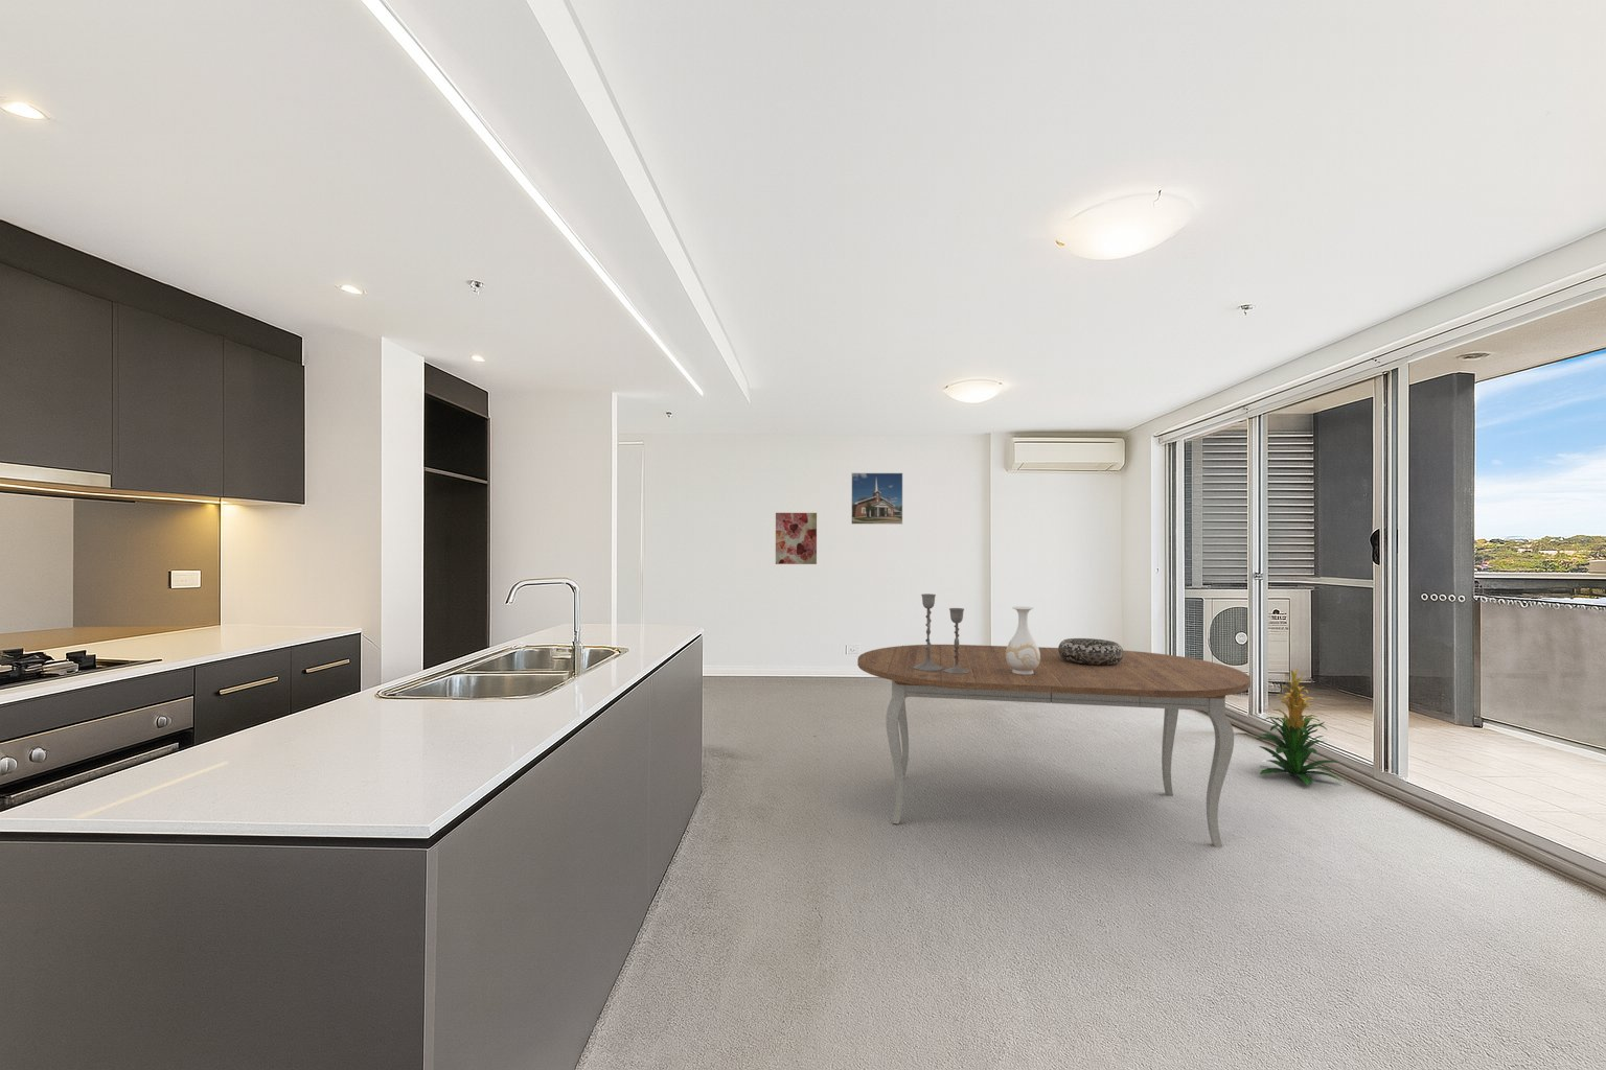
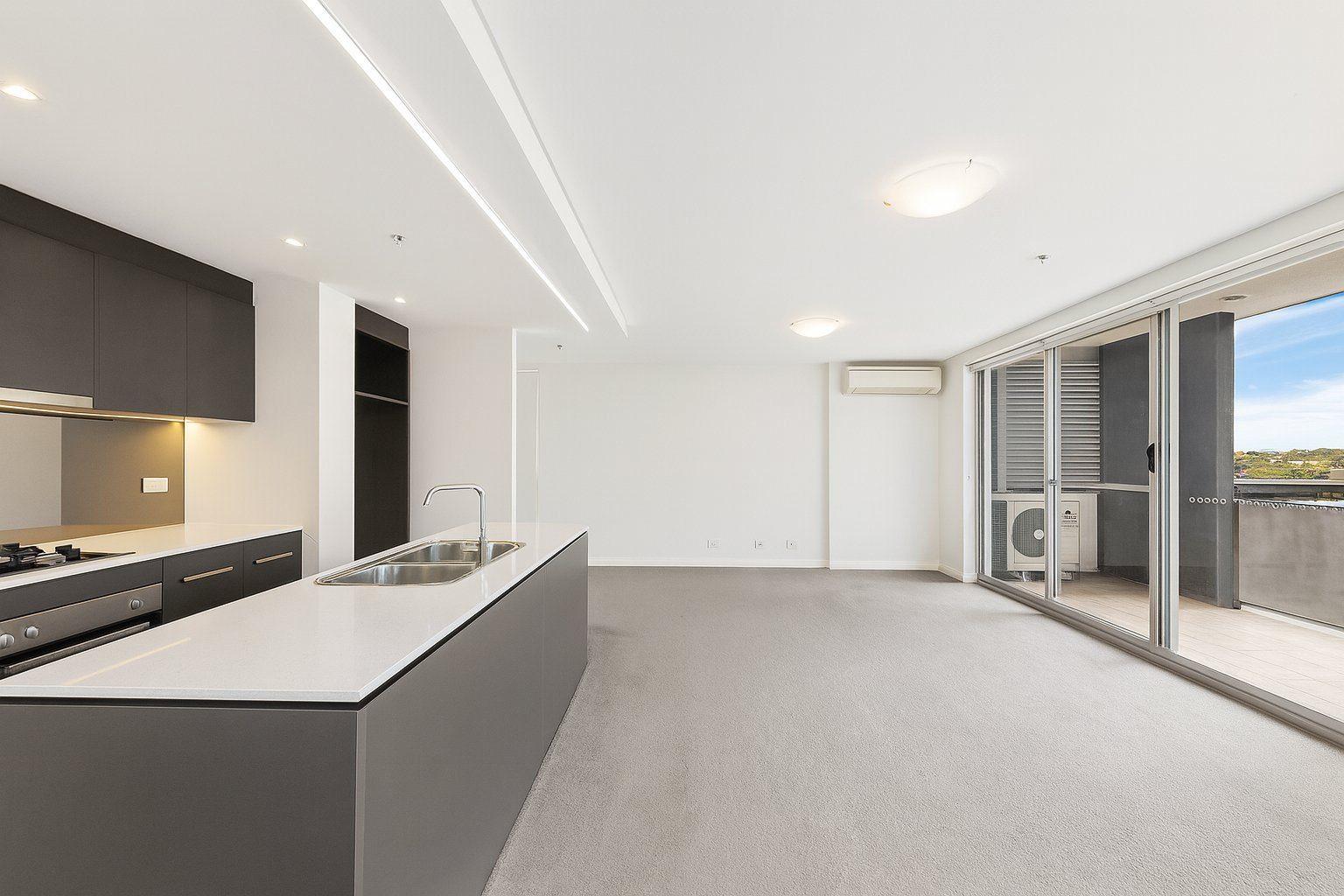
- decorative bowl (1090, 651)
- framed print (876, 498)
- dining table (1041, 702)
- wall art (796, 539)
- indoor plant (1294, 722)
- vase (1023, 640)
- candlestick (930, 631)
